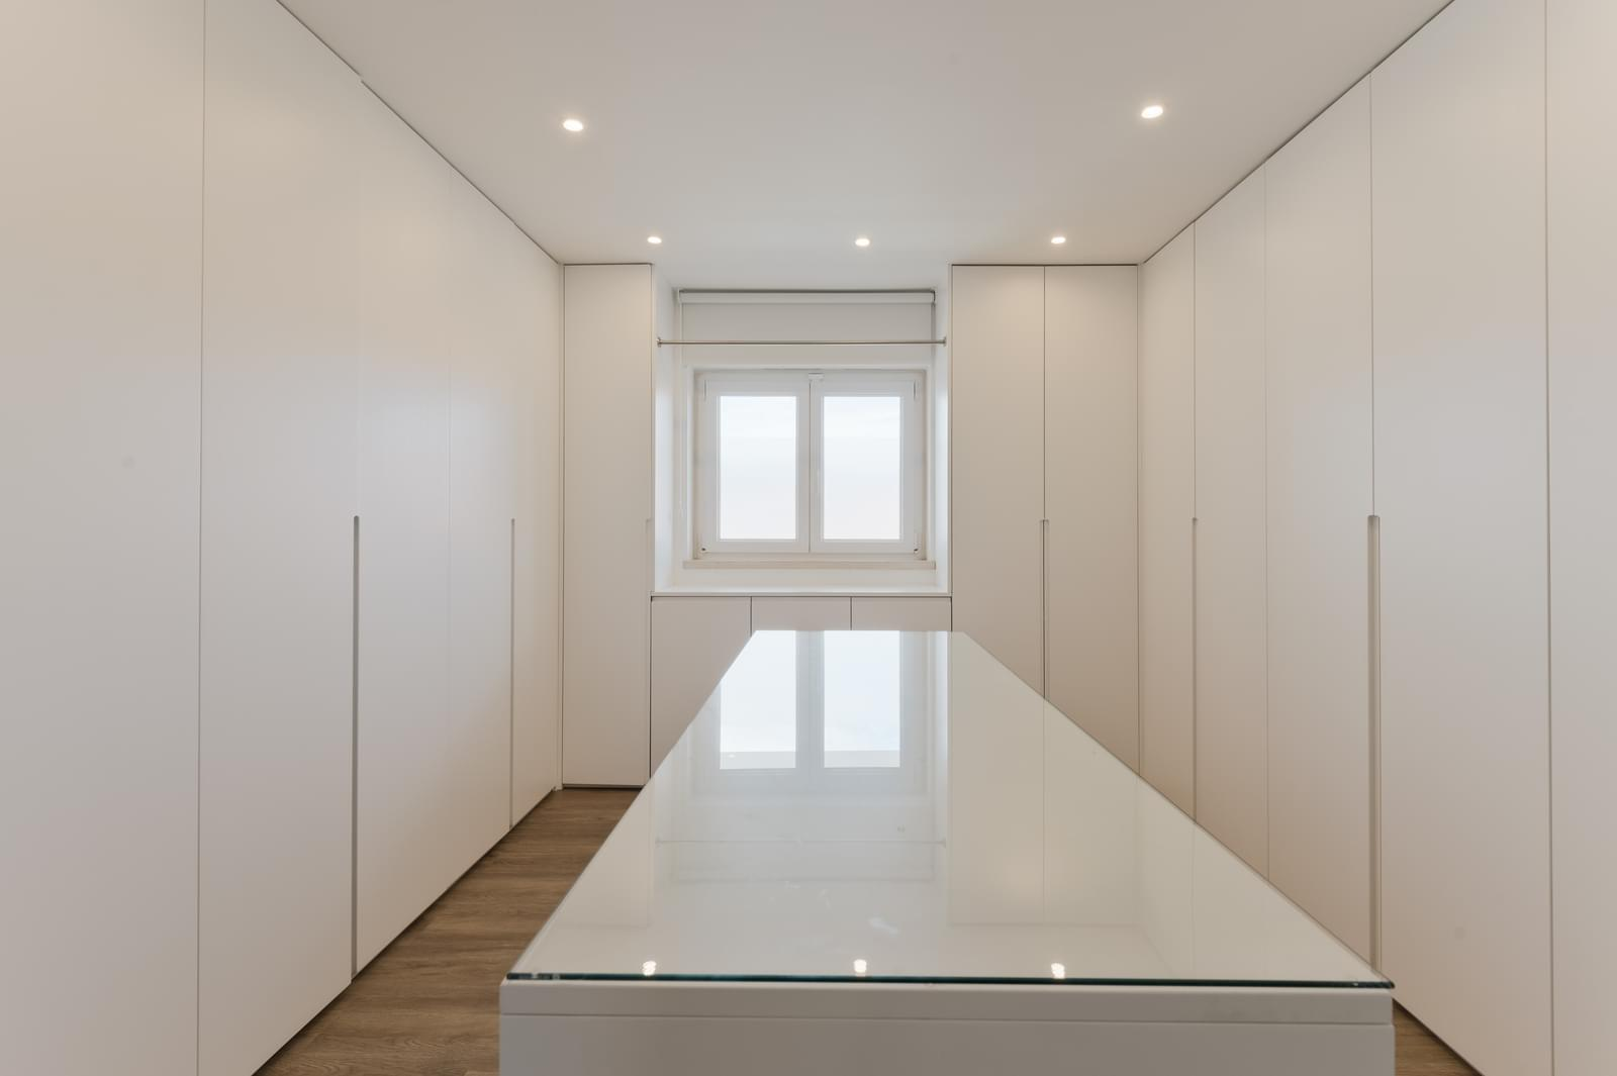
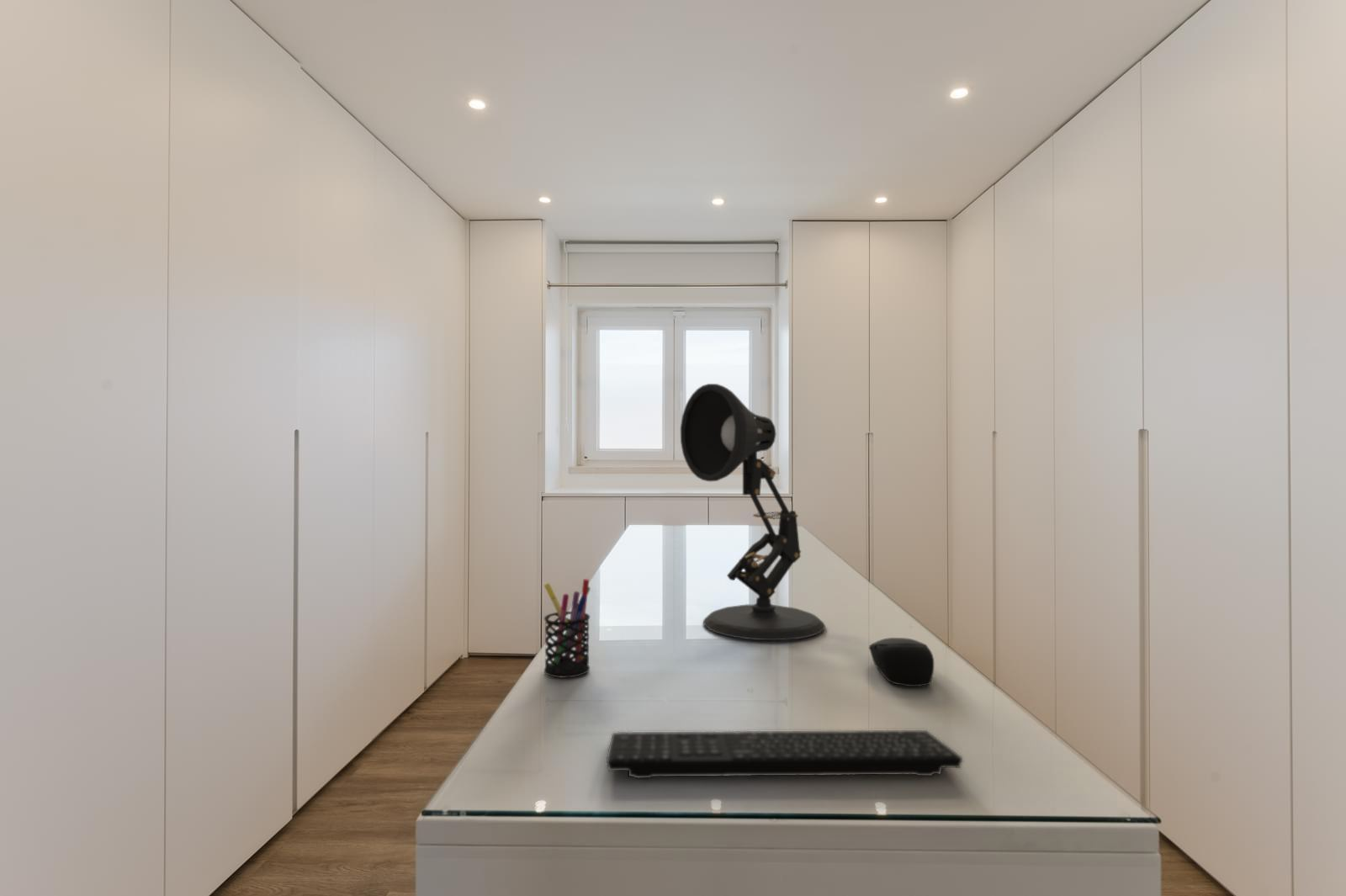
+ keyboard (777, 749)
+ desk lamp (759, 506)
+ computer mouse (900, 655)
+ pen holder (572, 623)
